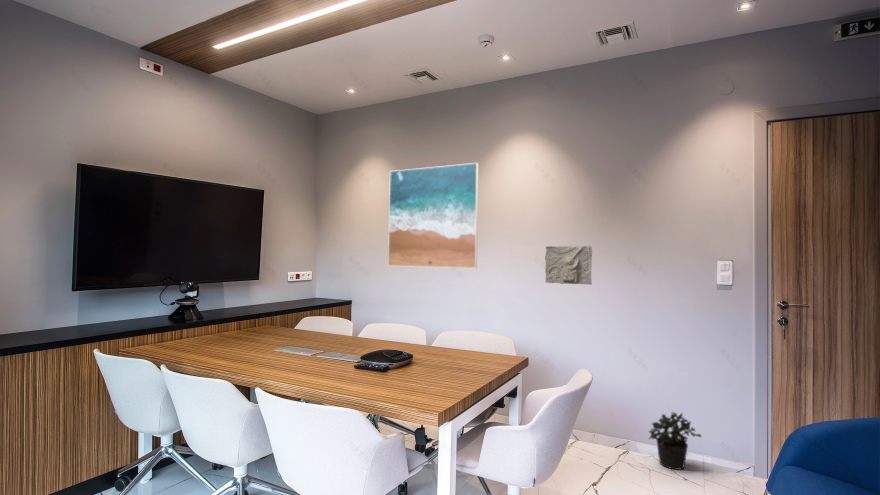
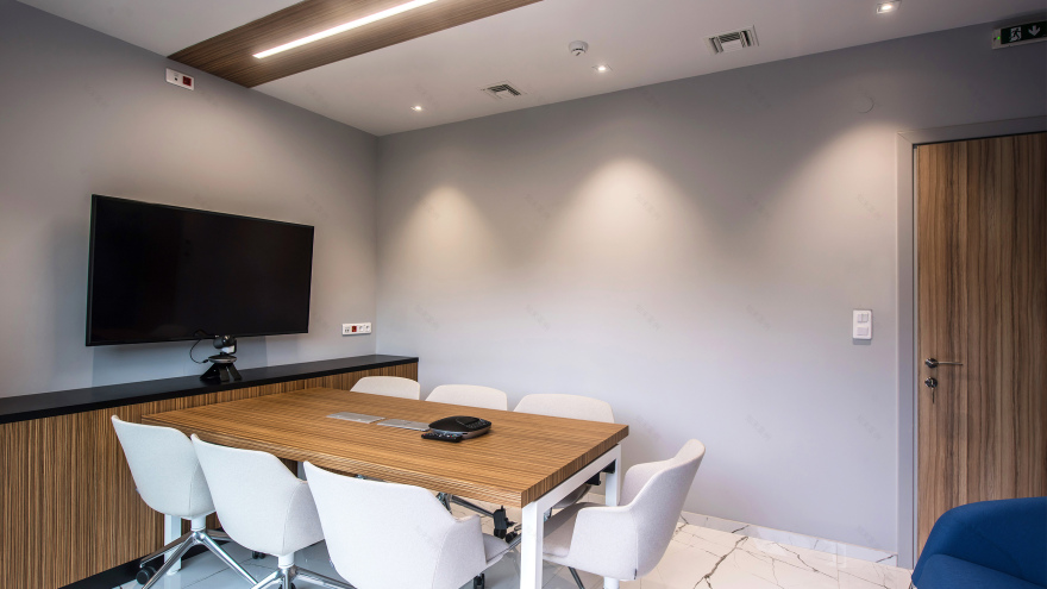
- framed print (431, 217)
- potted plant (674, 438)
- relief sculpture (568, 265)
